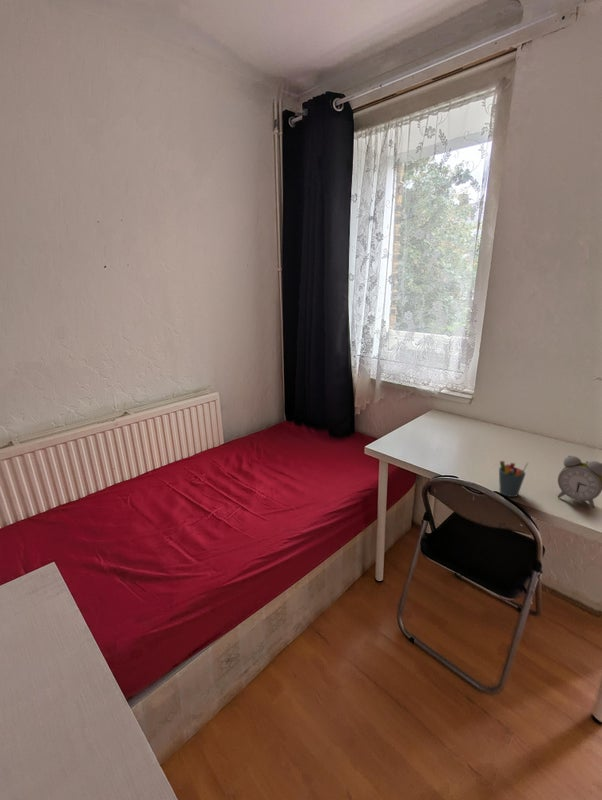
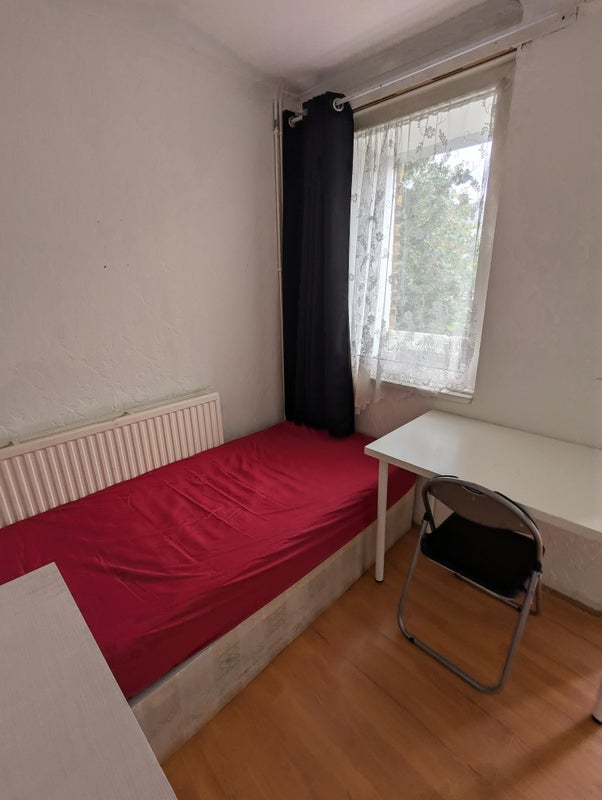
- pen holder (511, 476)
- alarm clock (580, 479)
